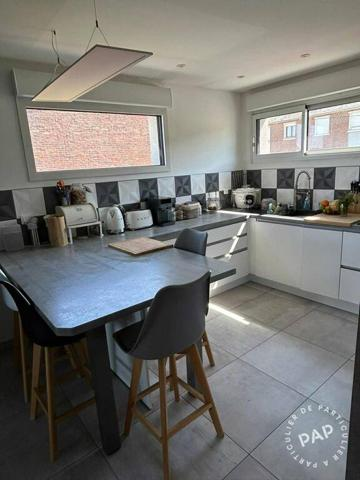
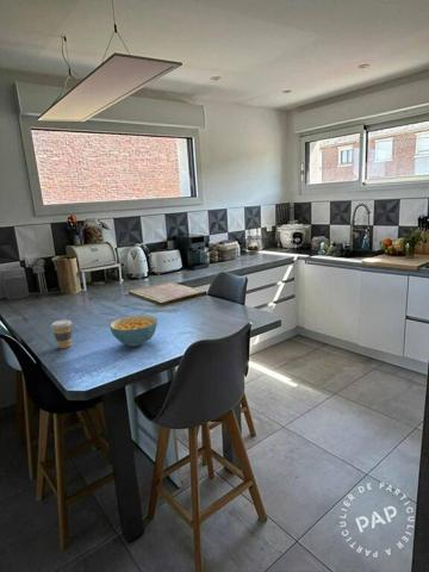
+ cereal bowl (135, 332)
+ coffee cup (62, 334)
